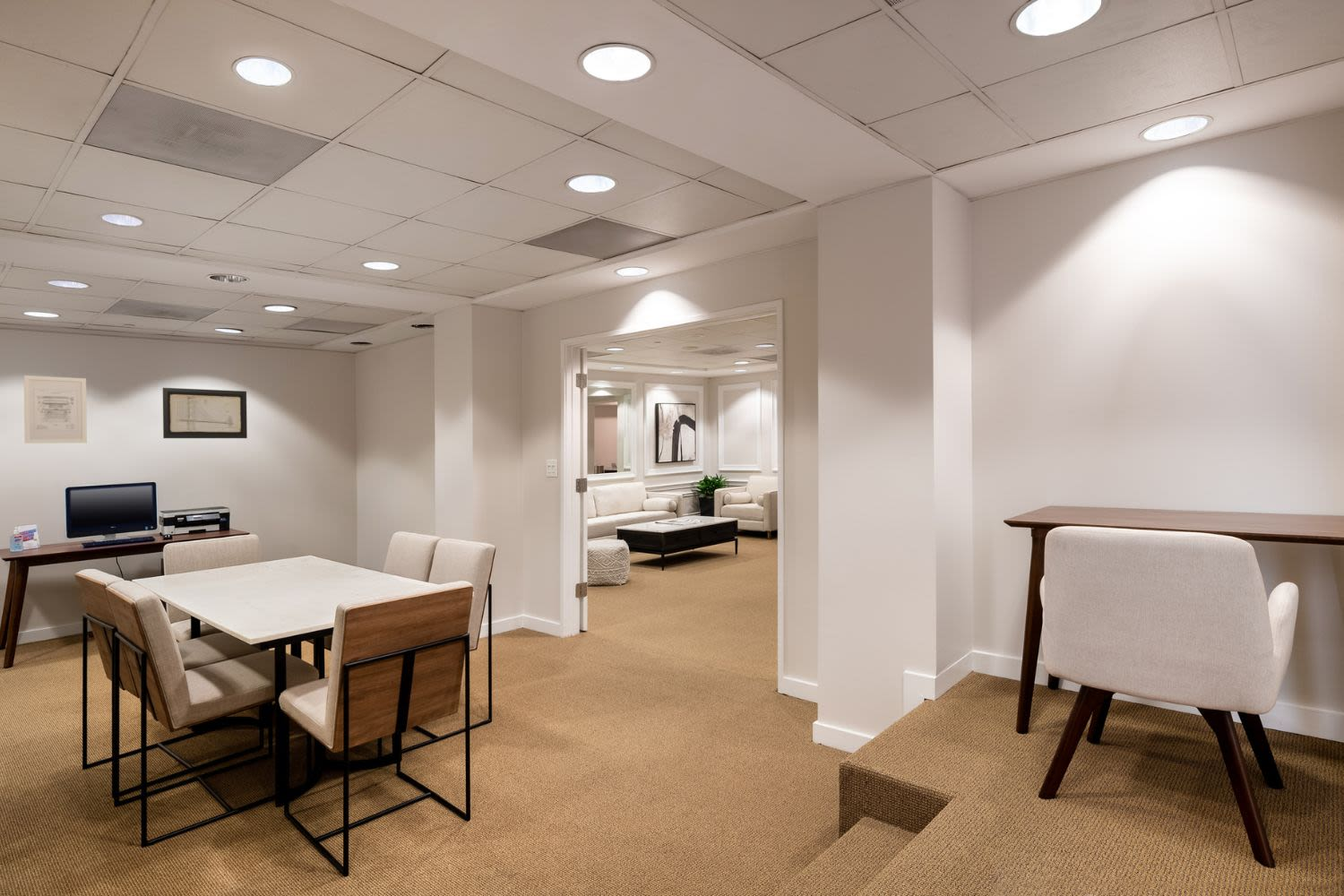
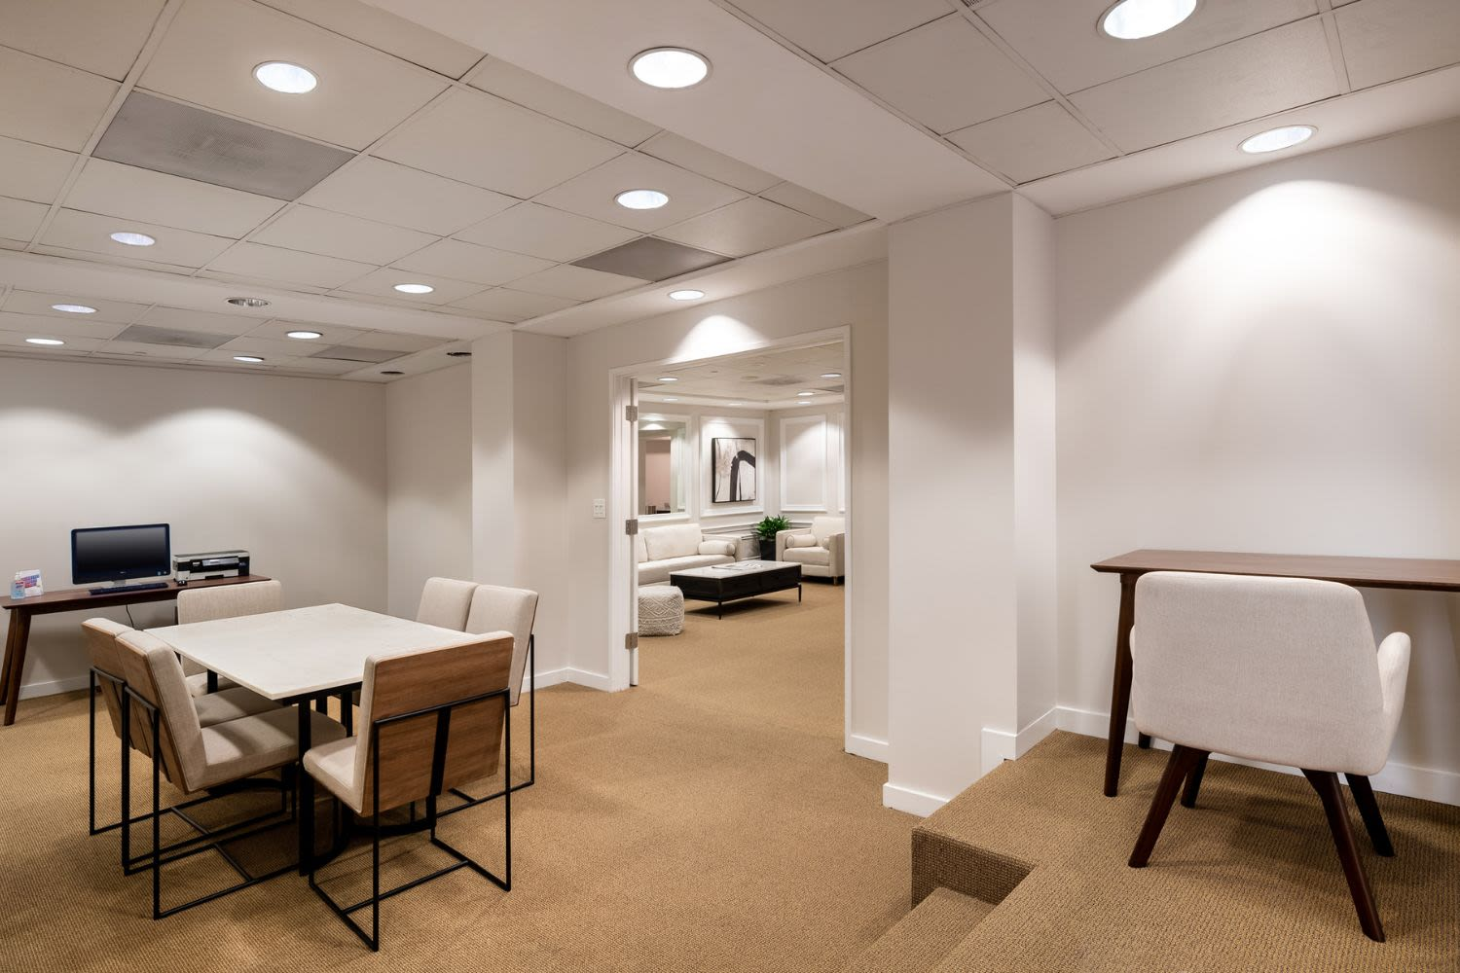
- wall art (206, 413)
- wall art (56, 409)
